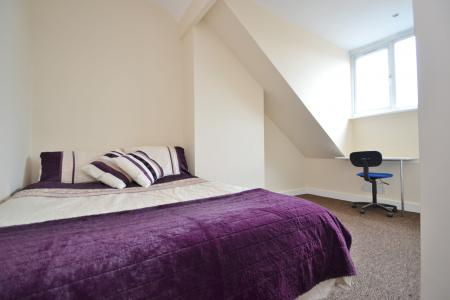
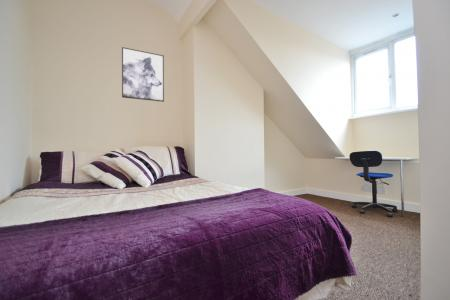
+ wall art (143, 75)
